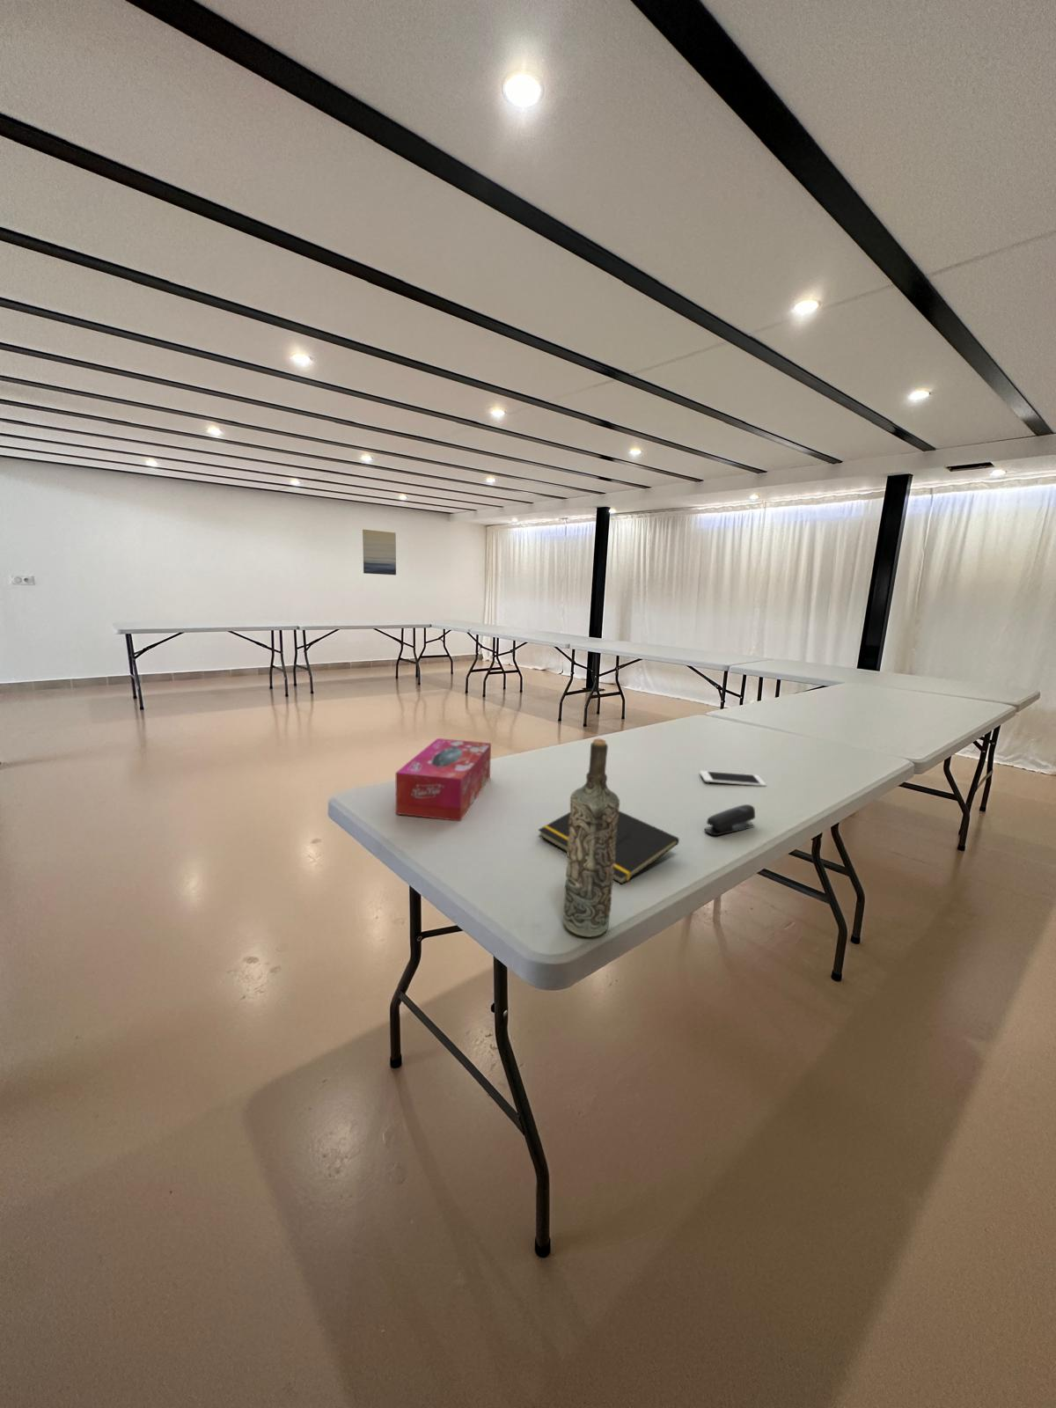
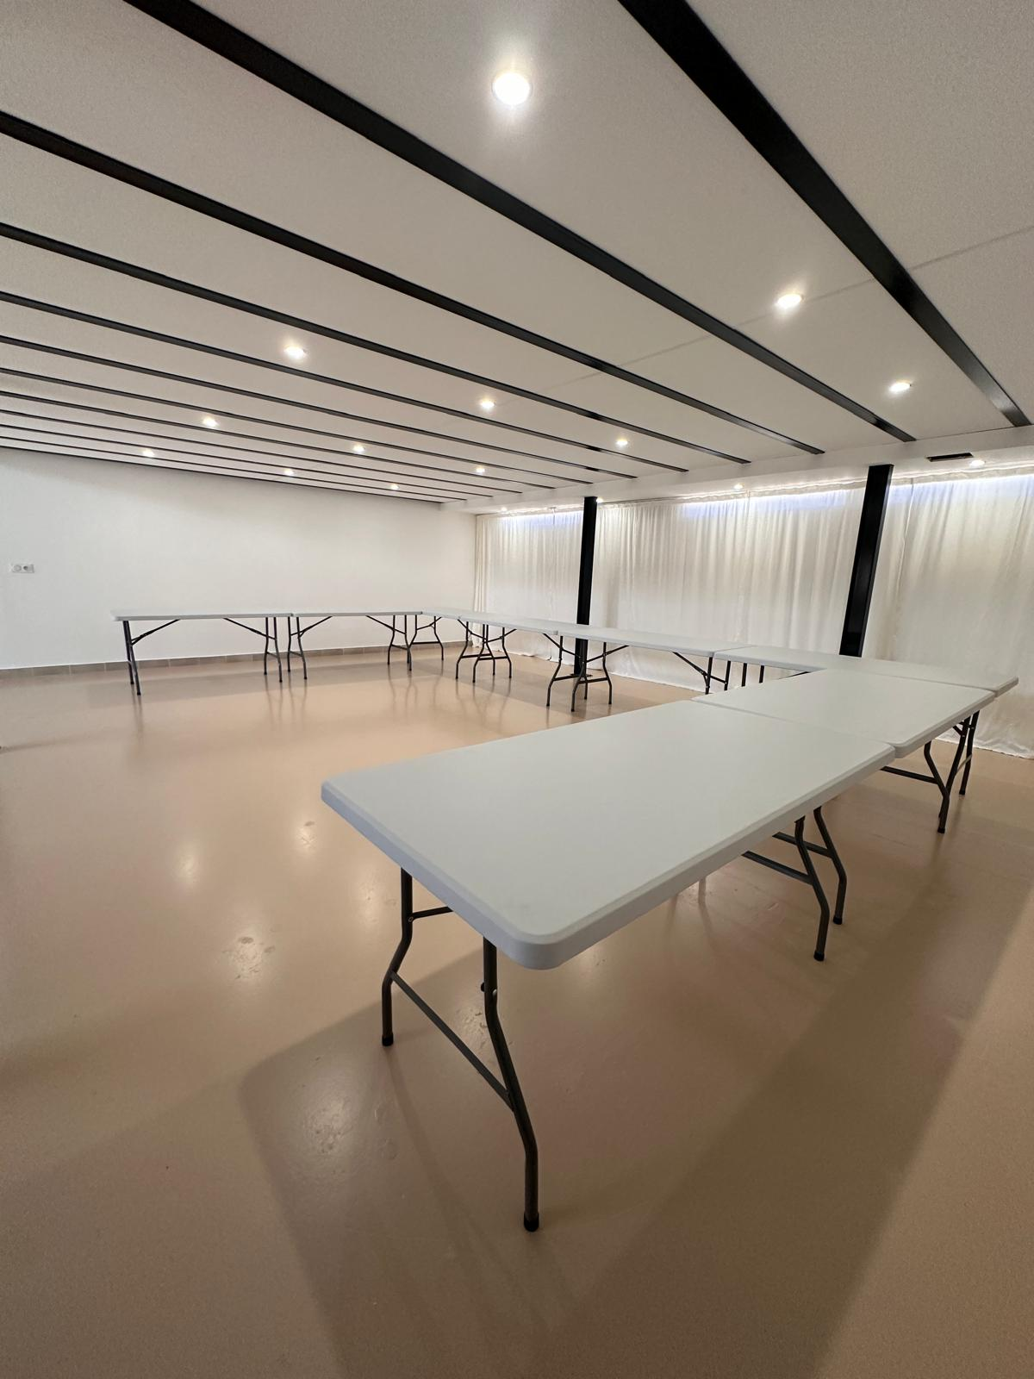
- cell phone (731, 778)
- tissue box (447, 775)
- stapler (730, 818)
- bottle (592, 836)
- notepad (616, 836)
- wall art (379, 552)
